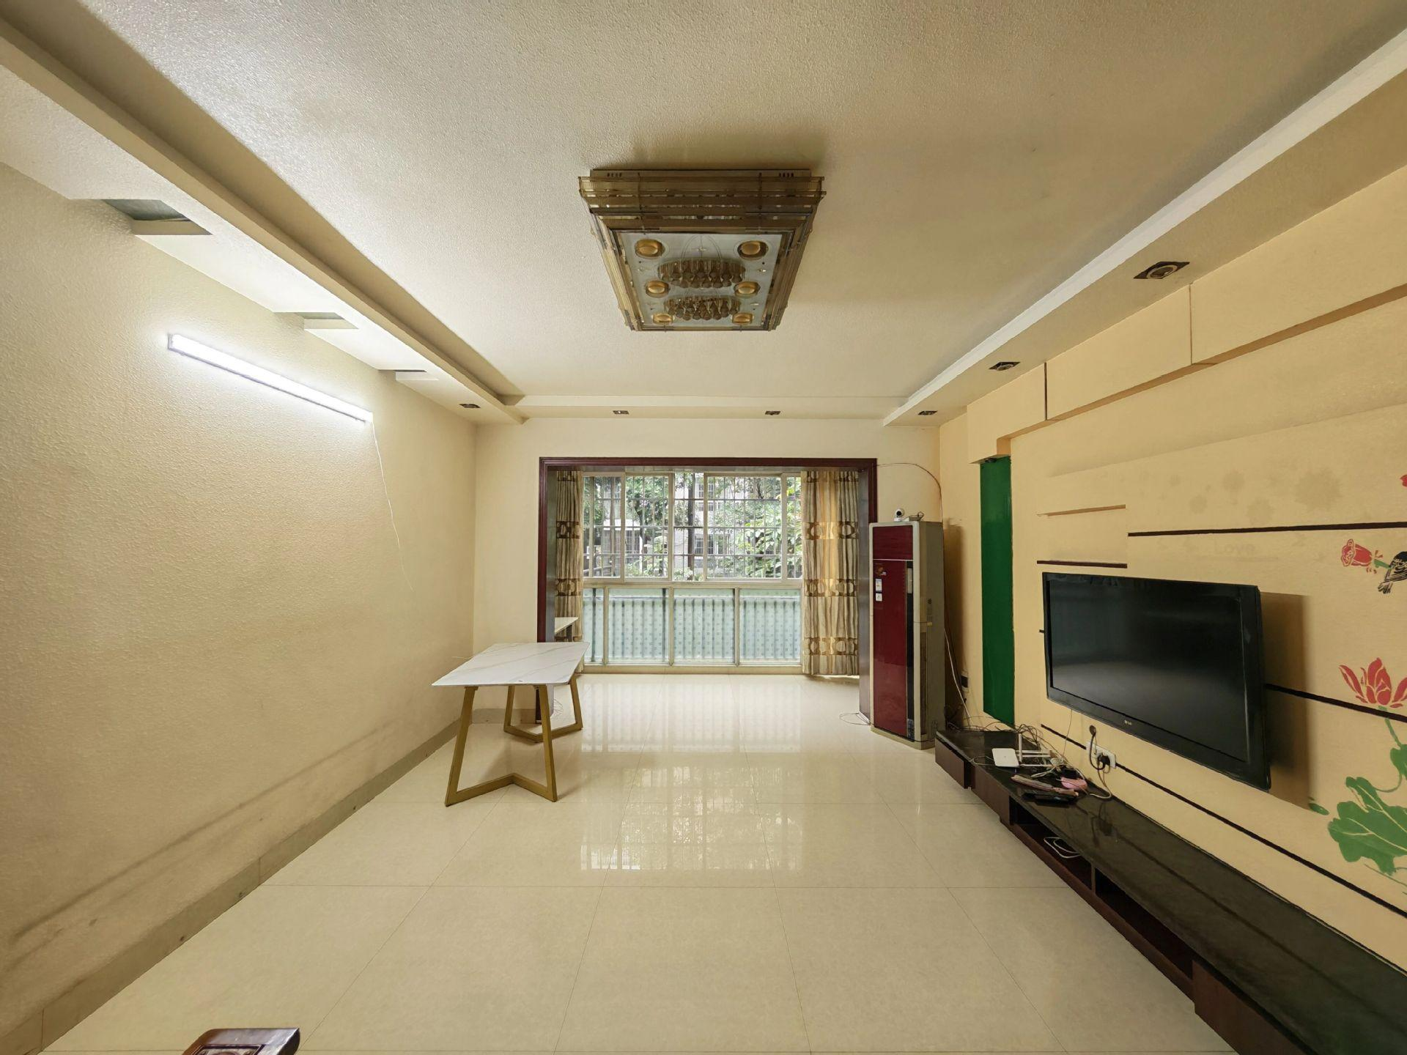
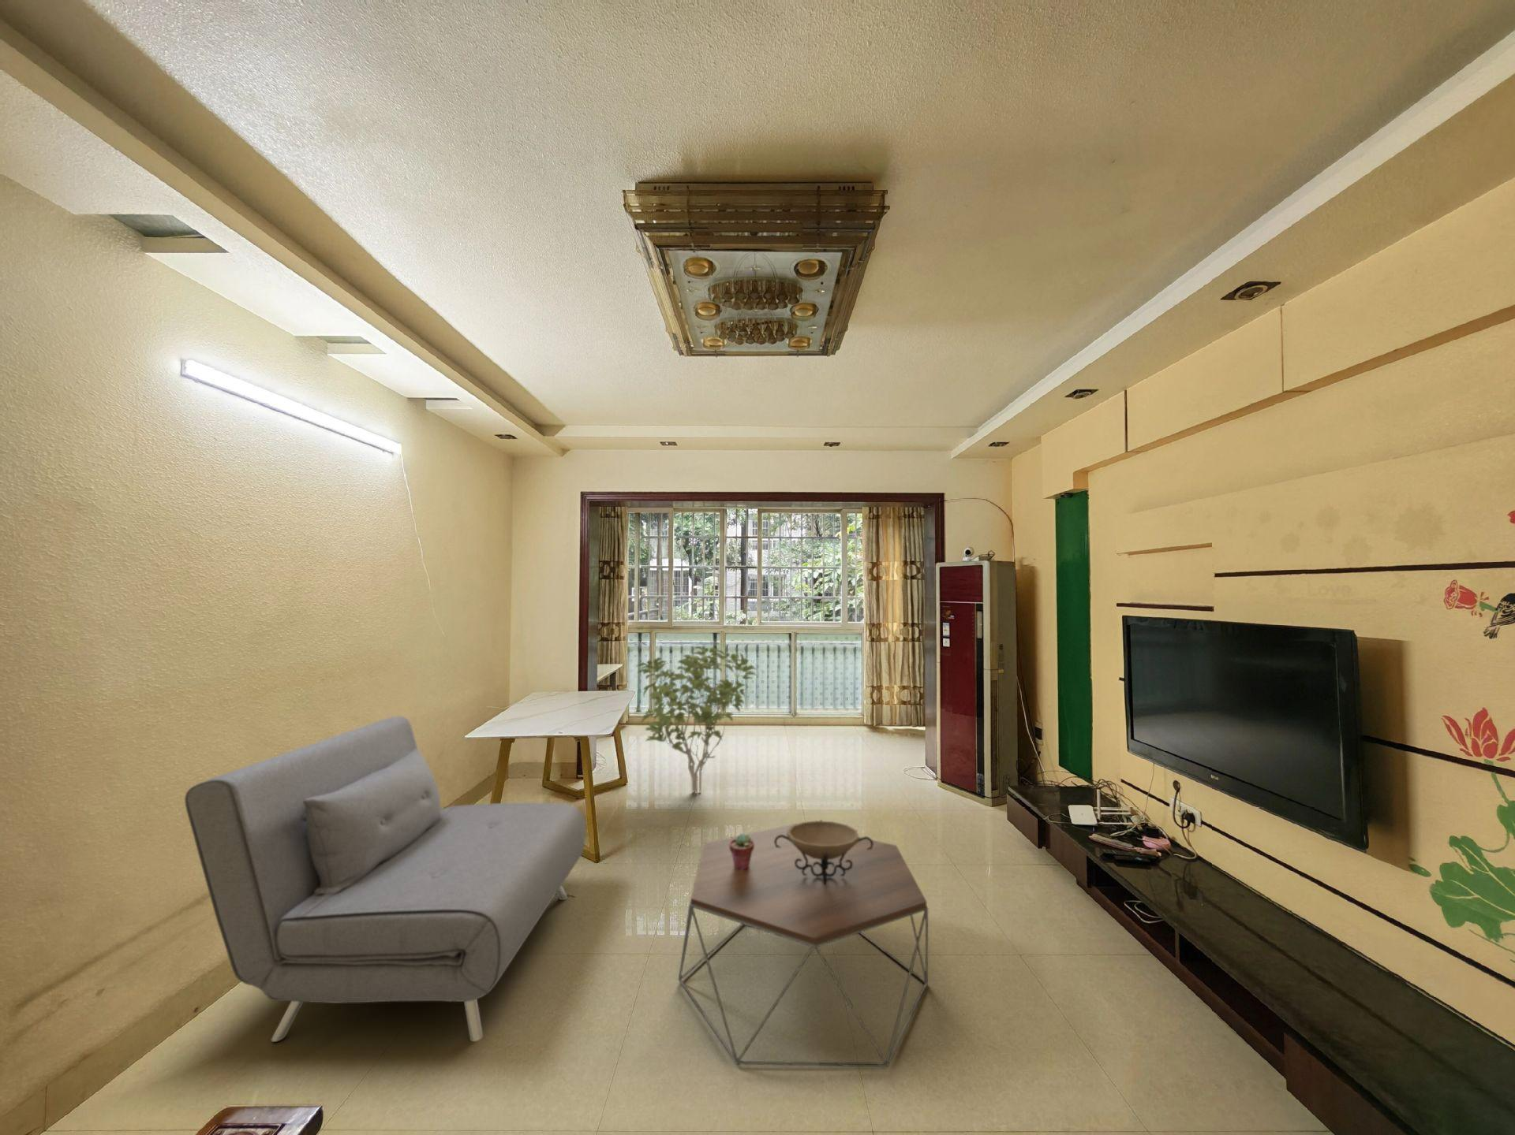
+ shrub (698, 719)
+ coffee table (803, 925)
+ sofa (425, 848)
+ potted succulent (742, 849)
+ decorative bowl (823, 855)
